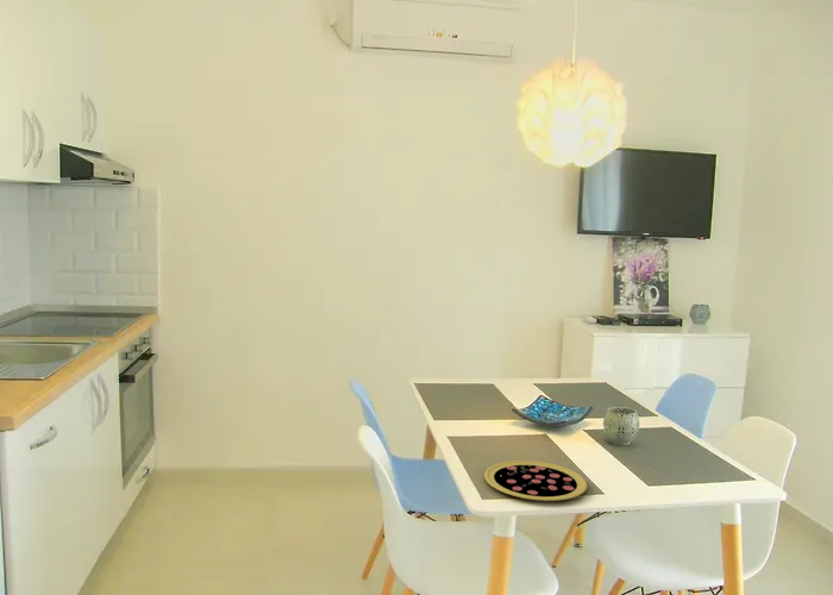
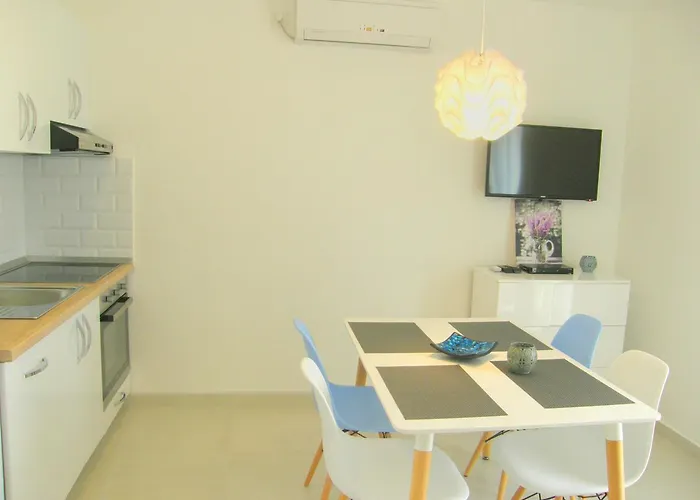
- pizza (534, 480)
